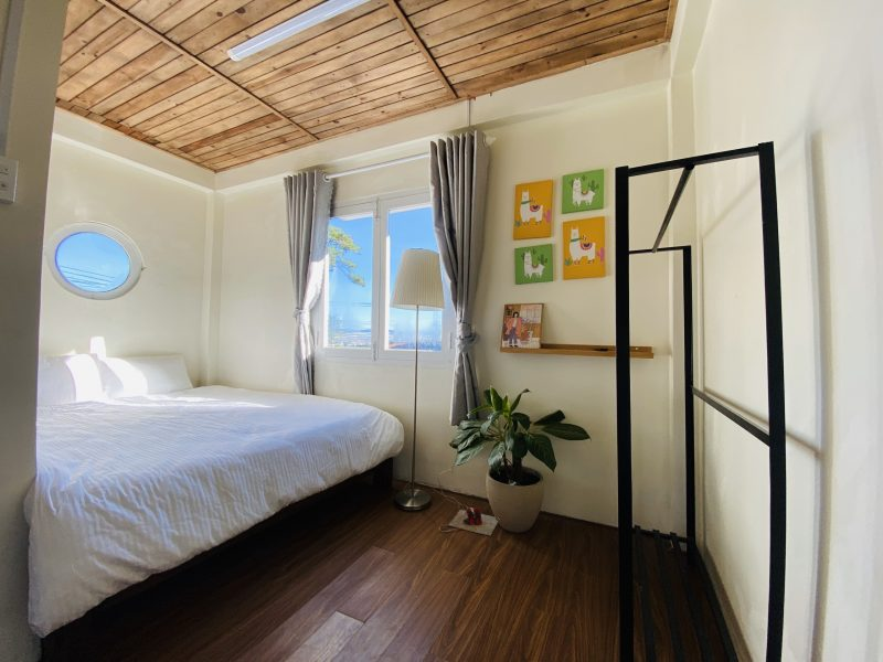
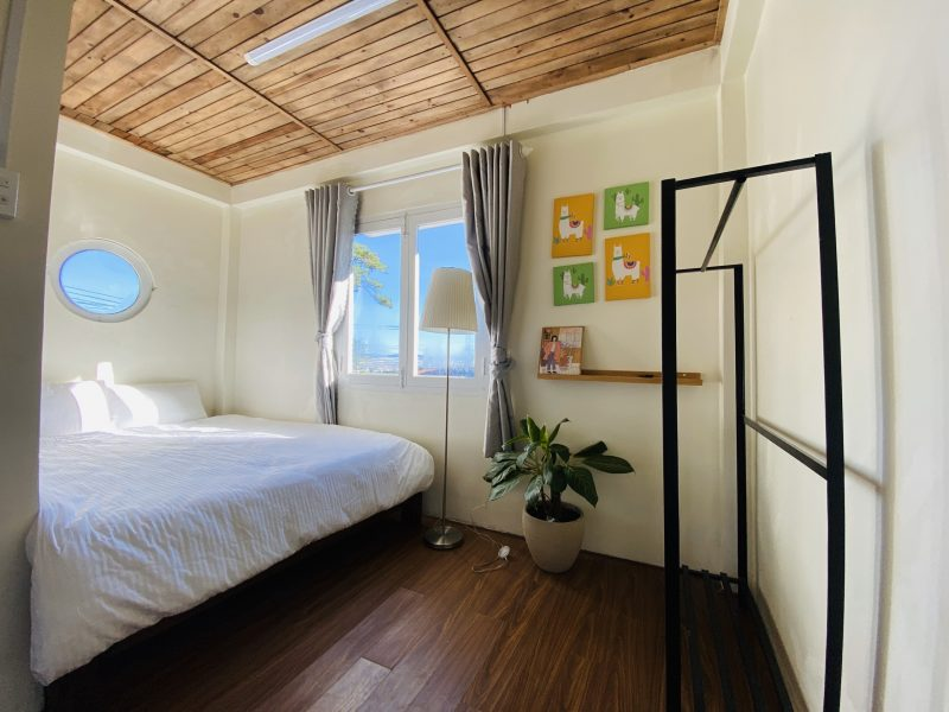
- slippers (474, 514)
